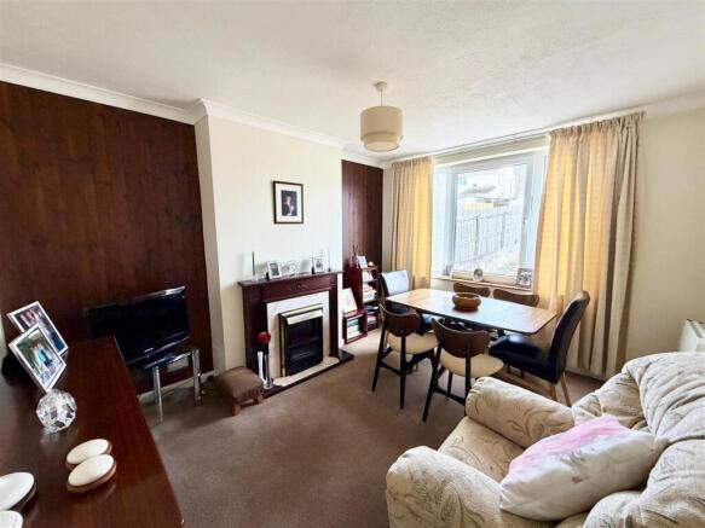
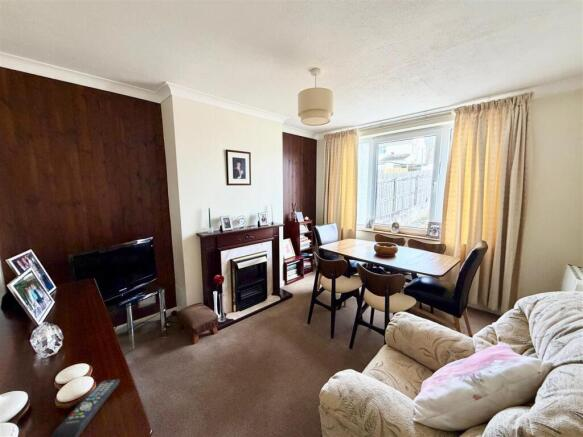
+ remote control (88, 407)
